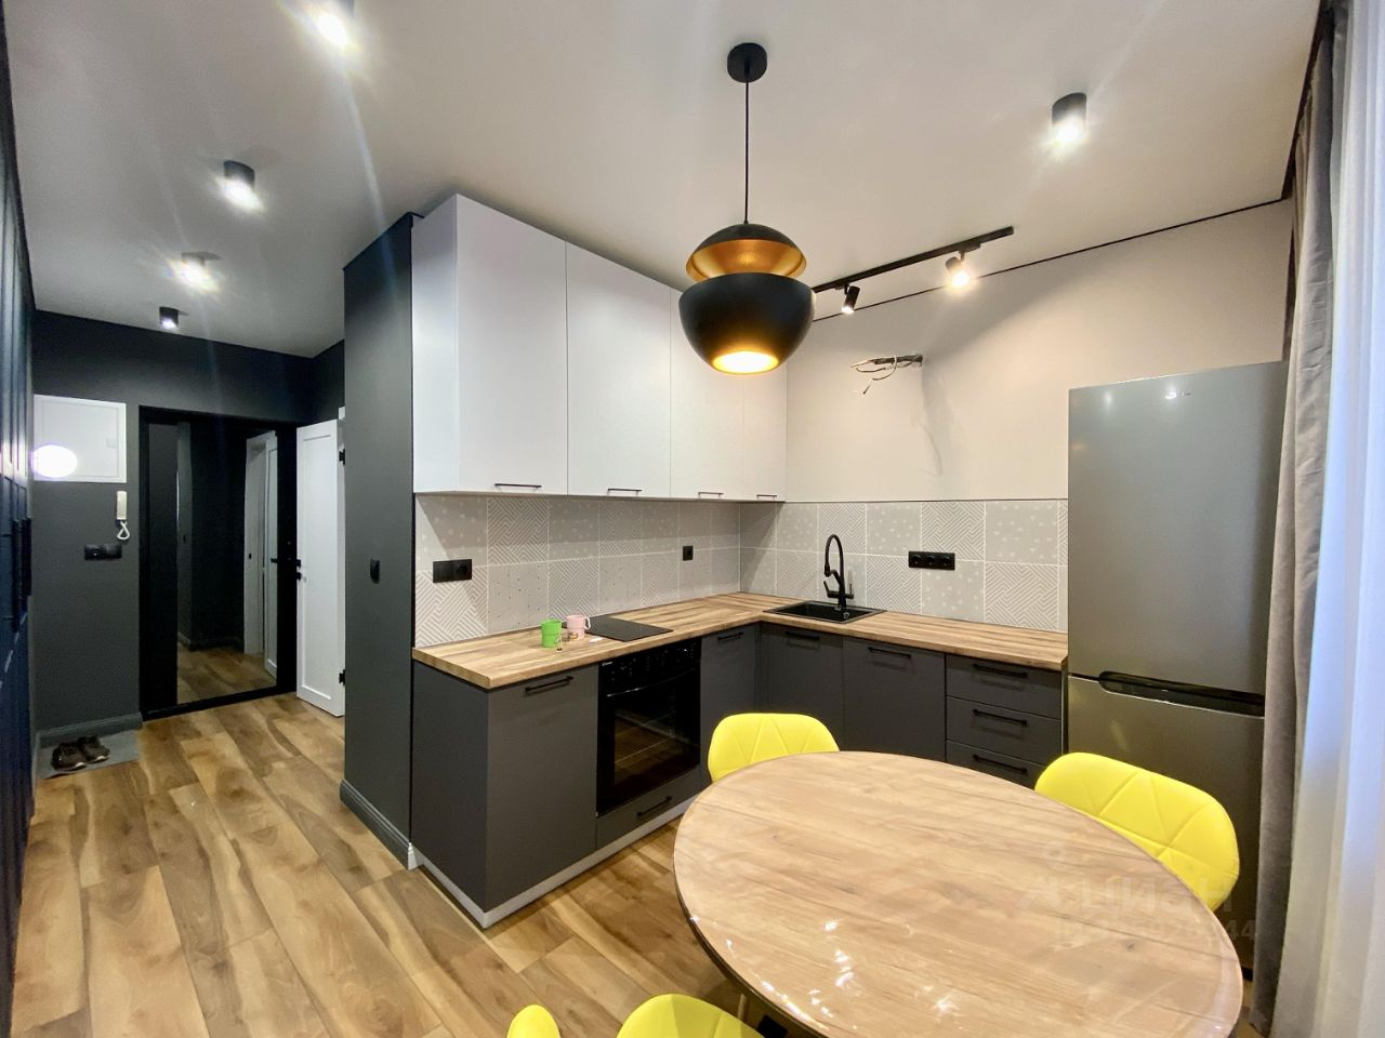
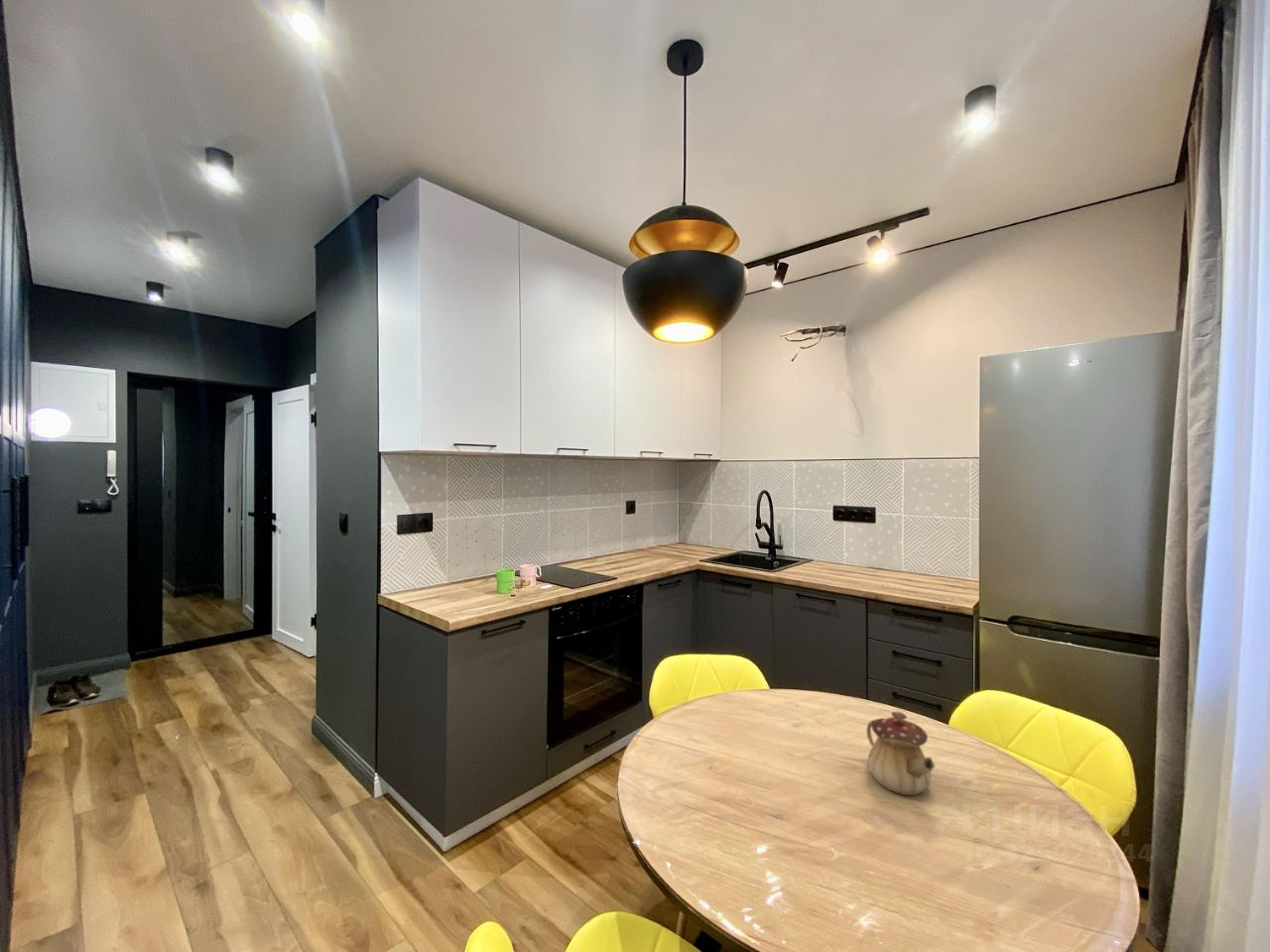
+ teapot (895, 744)
